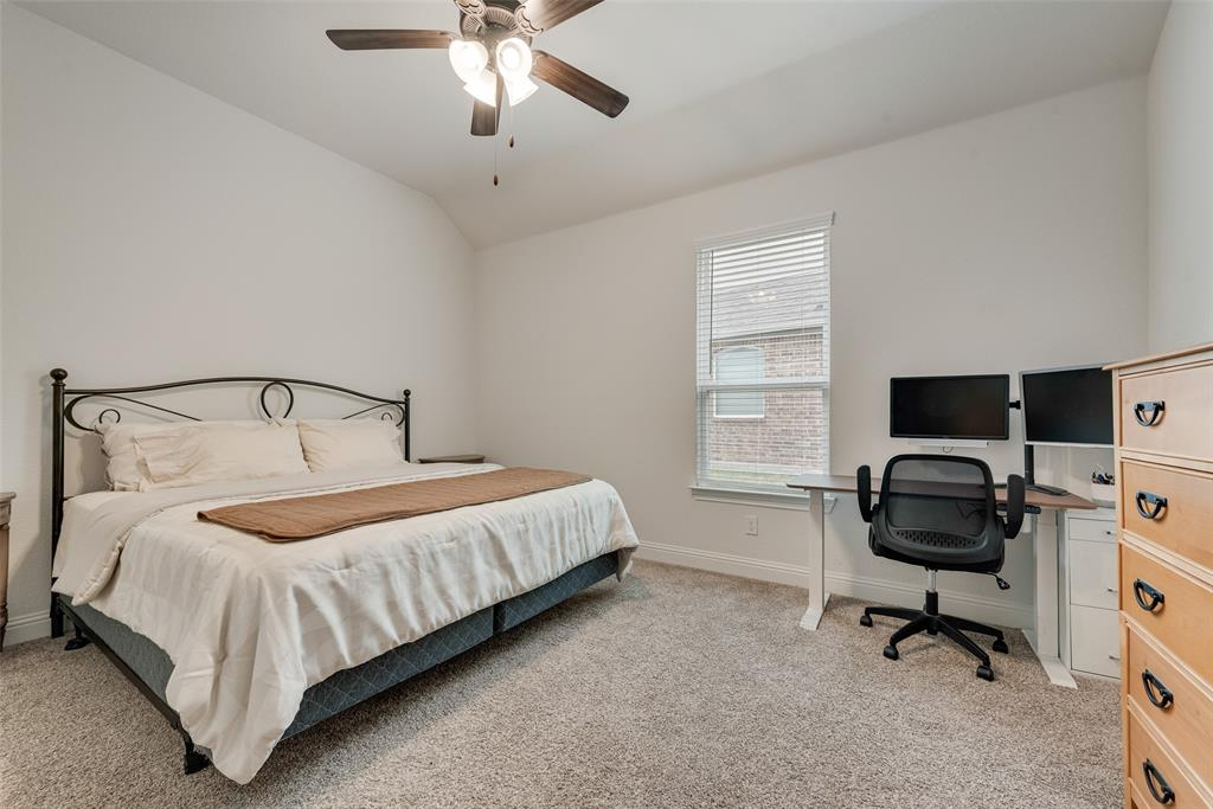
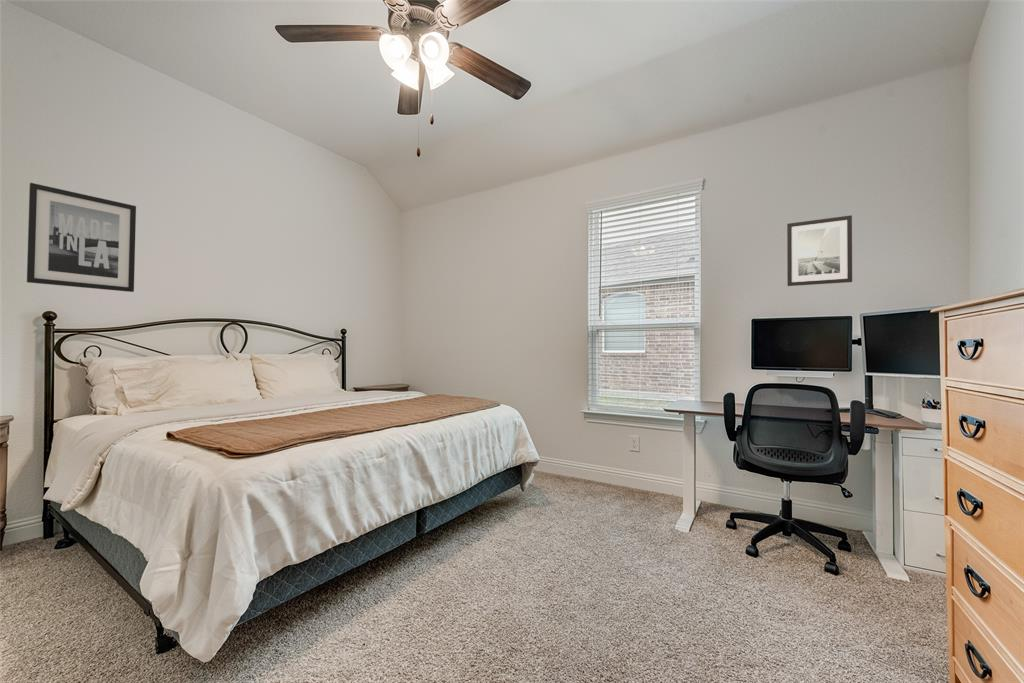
+ wall art (818, 251)
+ wall art (85, 241)
